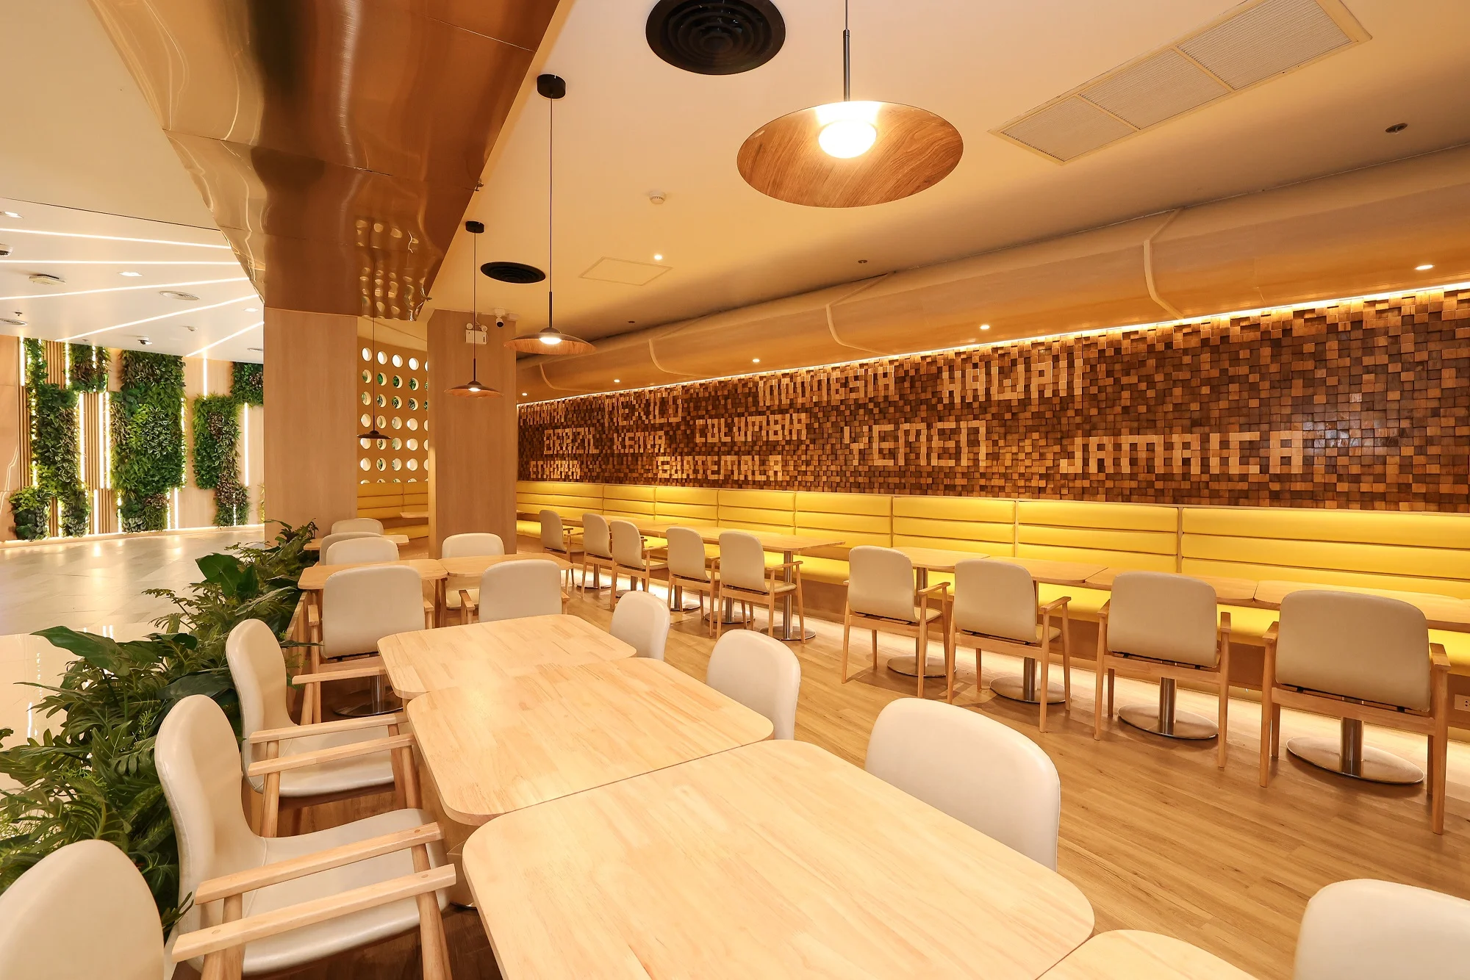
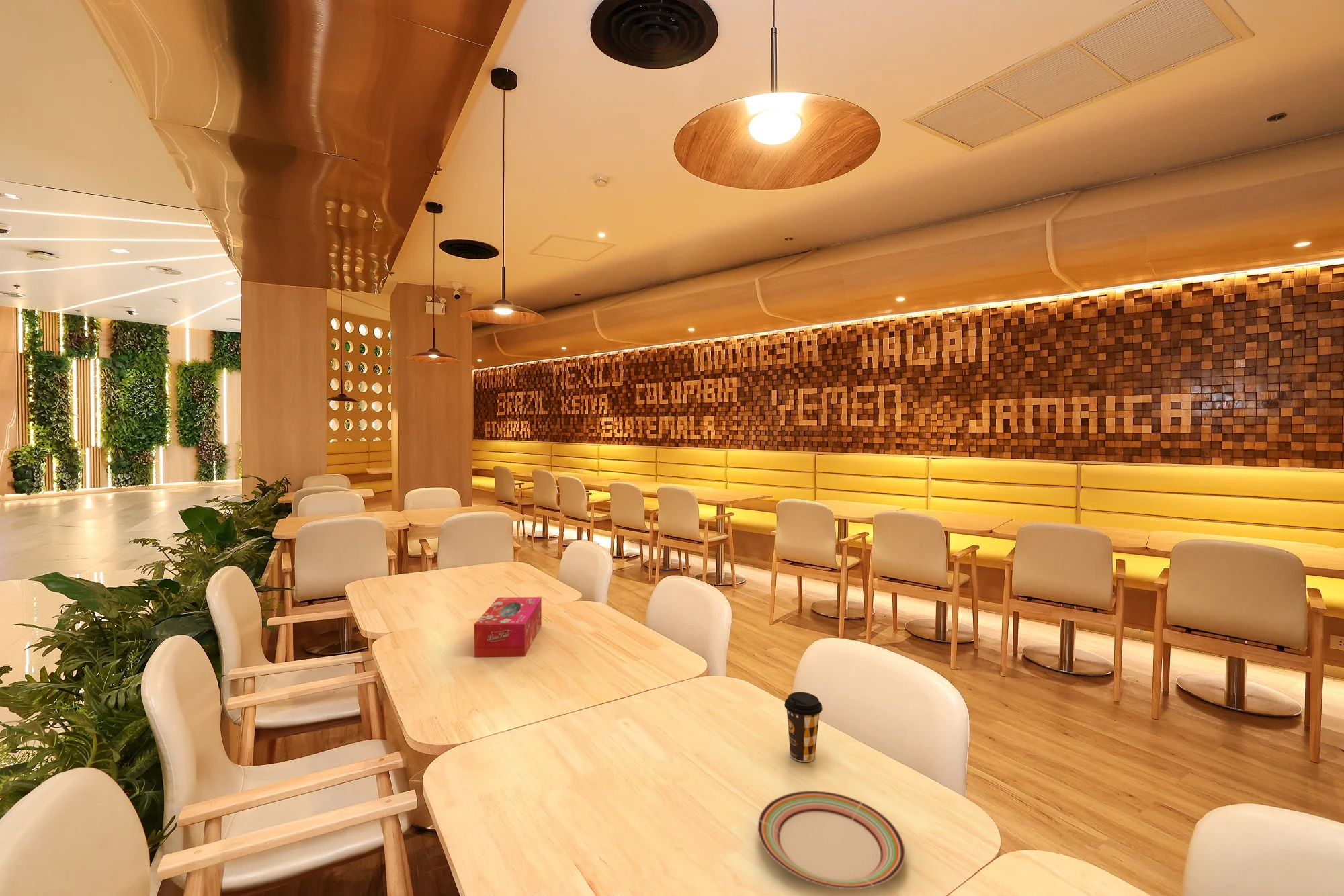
+ tissue box (510, 625)
+ plate (829, 840)
+ coffee cup (802, 727)
